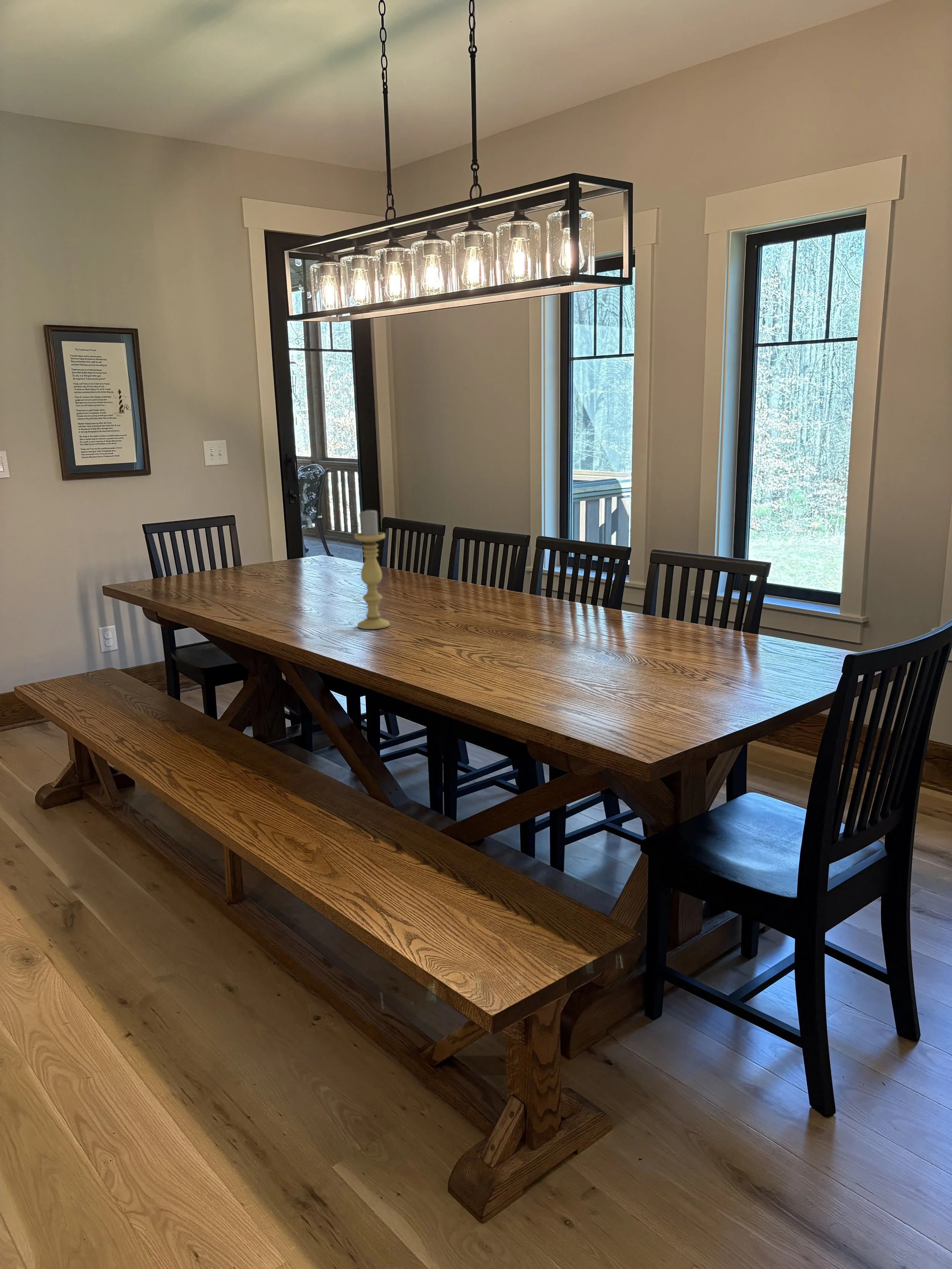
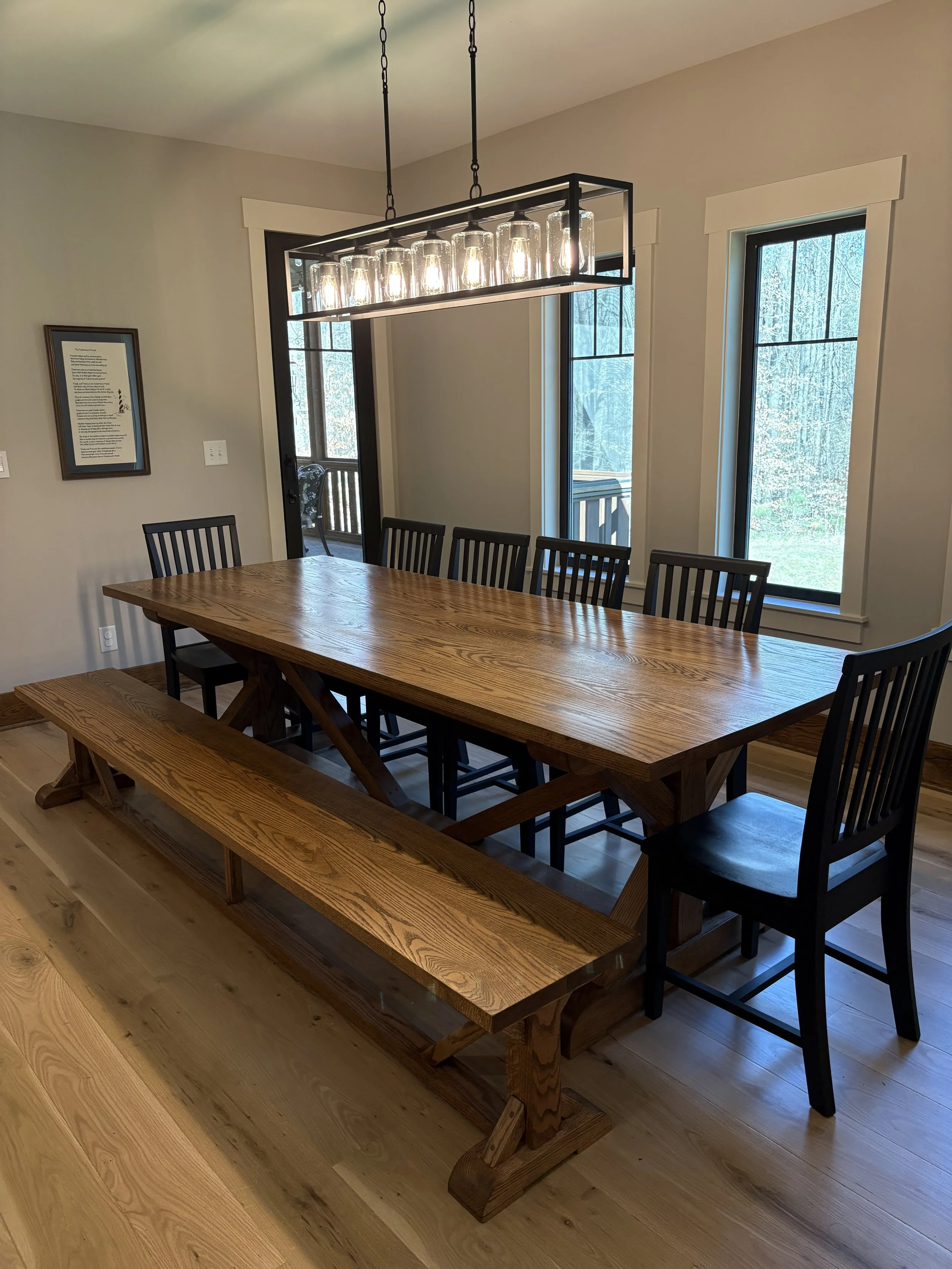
- candle holder (371, 568)
